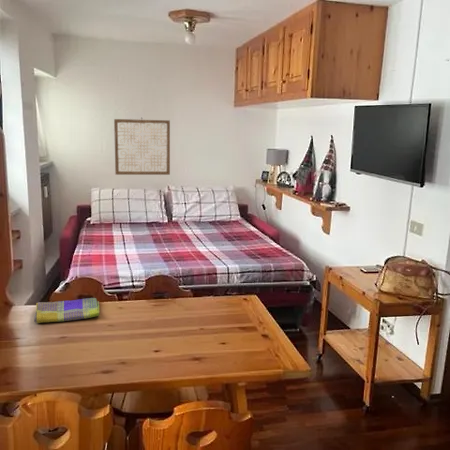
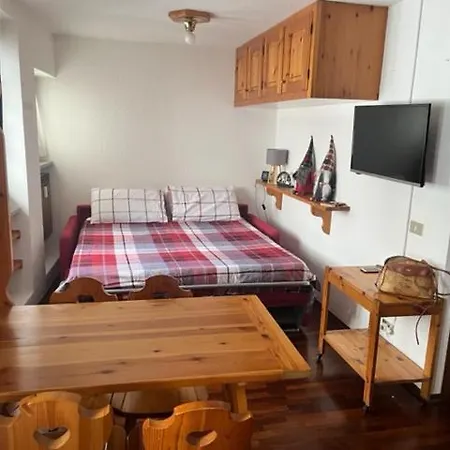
- wall art (142, 145)
- dish towel (67, 309)
